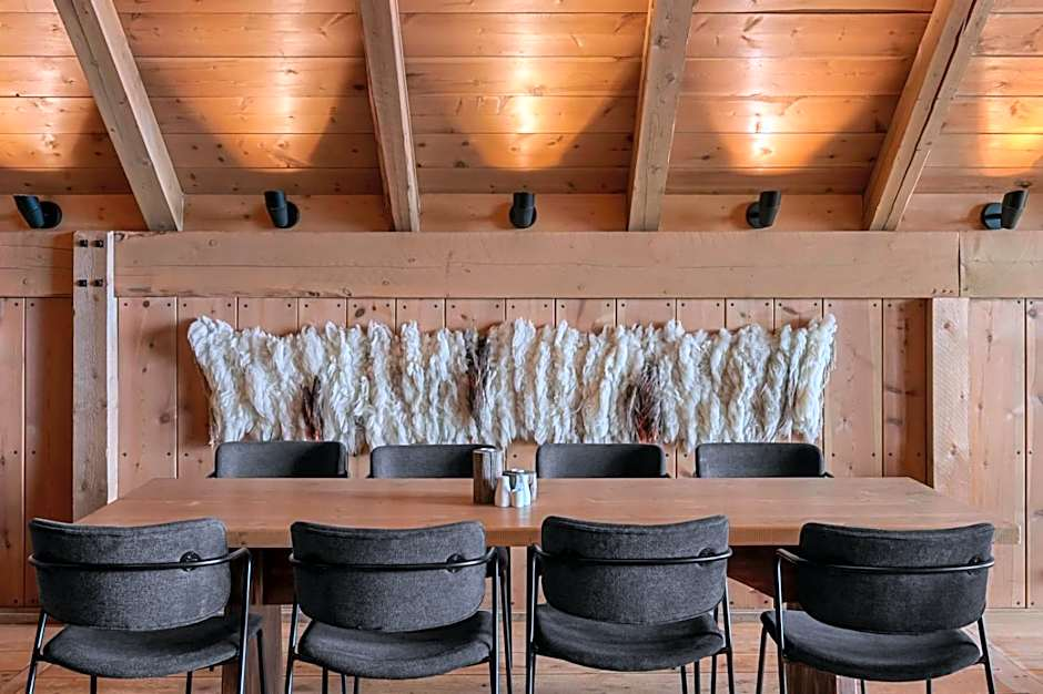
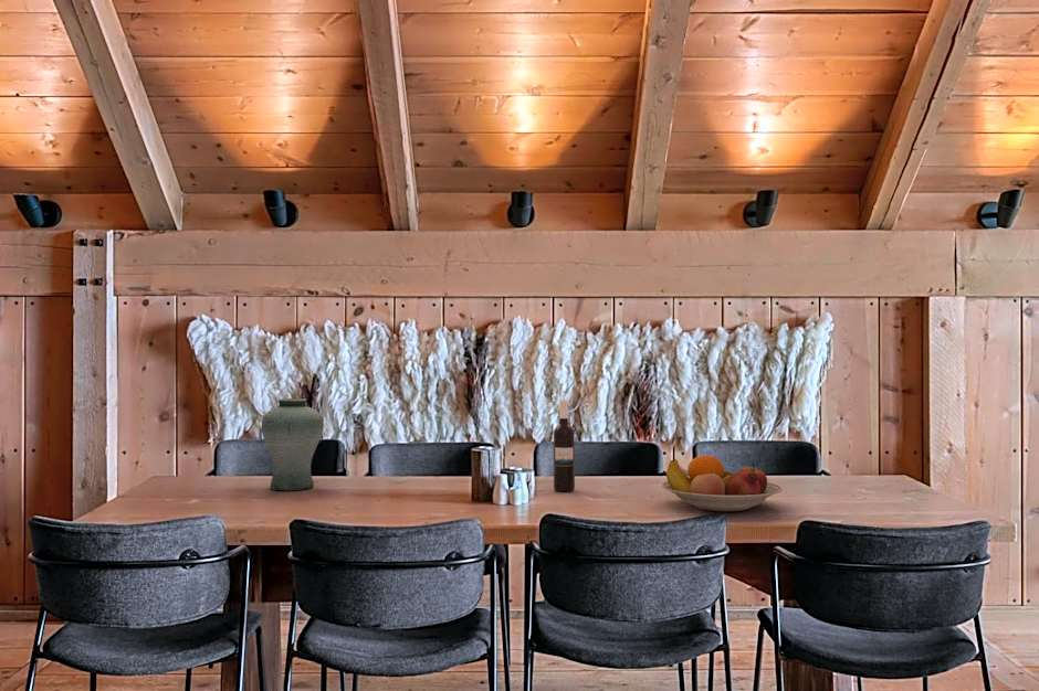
+ fruit bowl (721, 481)
+ vase (292, 443)
+ wine bottle (564, 444)
